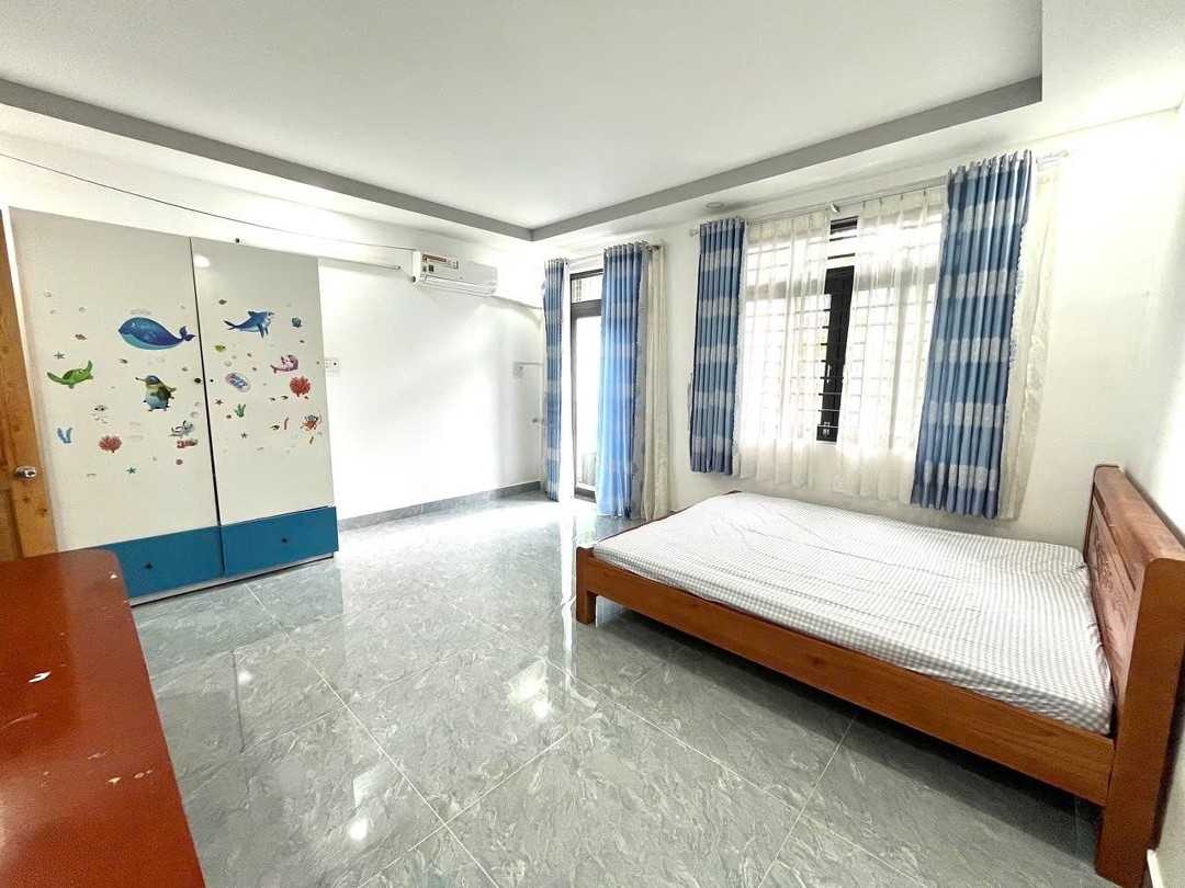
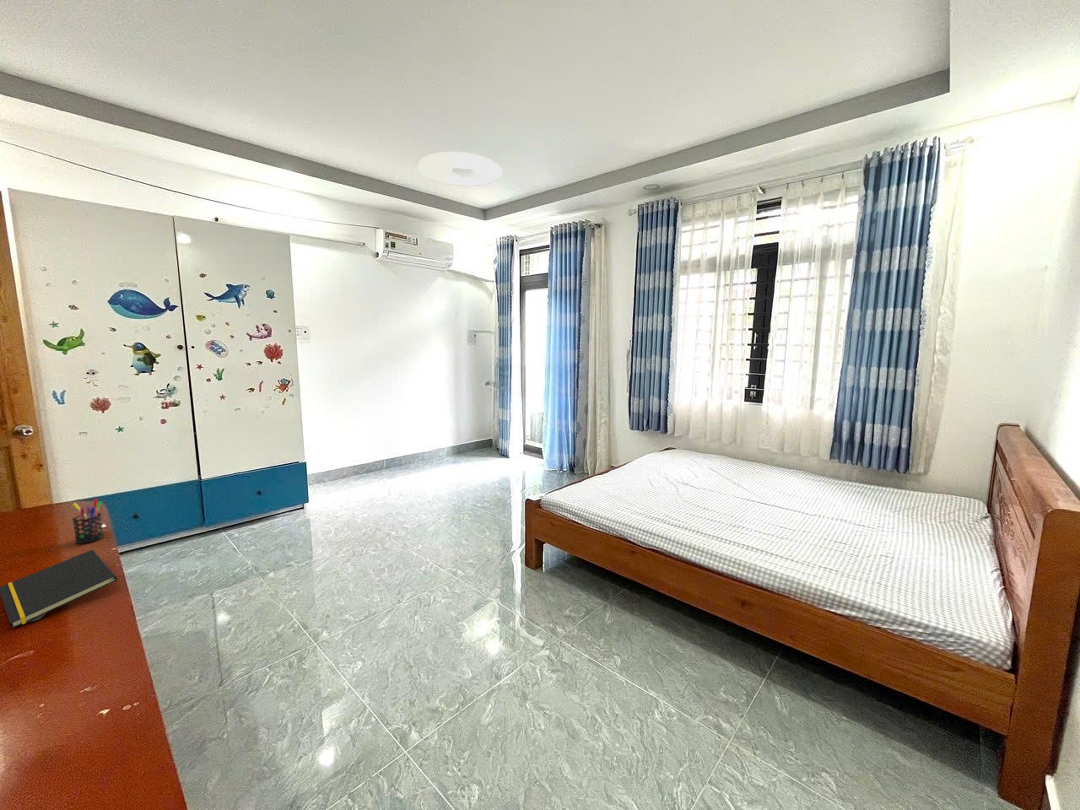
+ pen holder (91, 518)
+ ceiling light (460, 166)
+ notepad (57, 584)
